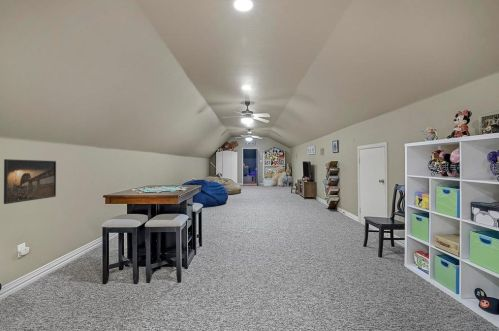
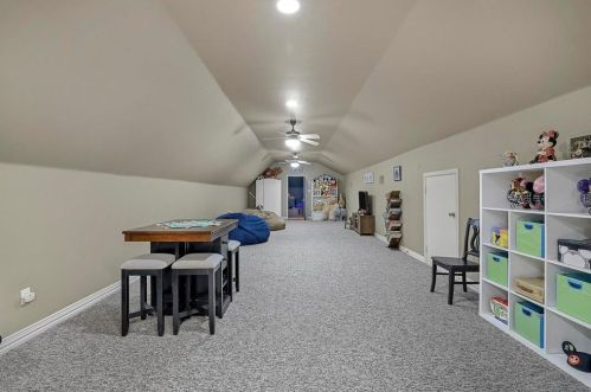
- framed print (32, 180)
